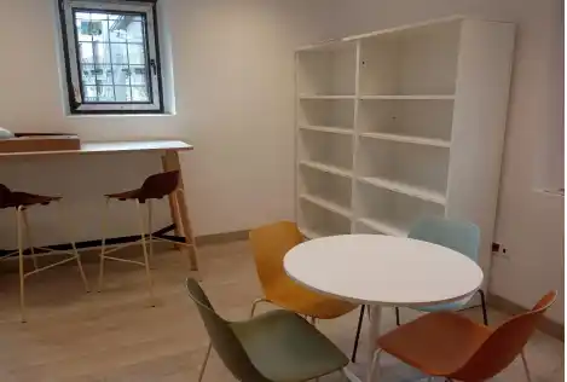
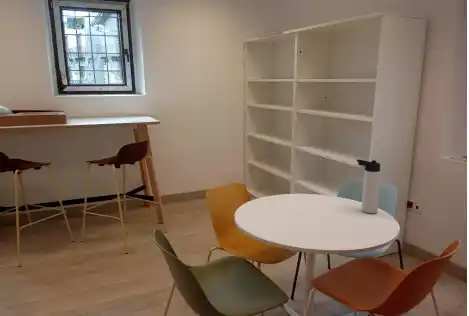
+ thermos bottle (367, 185)
